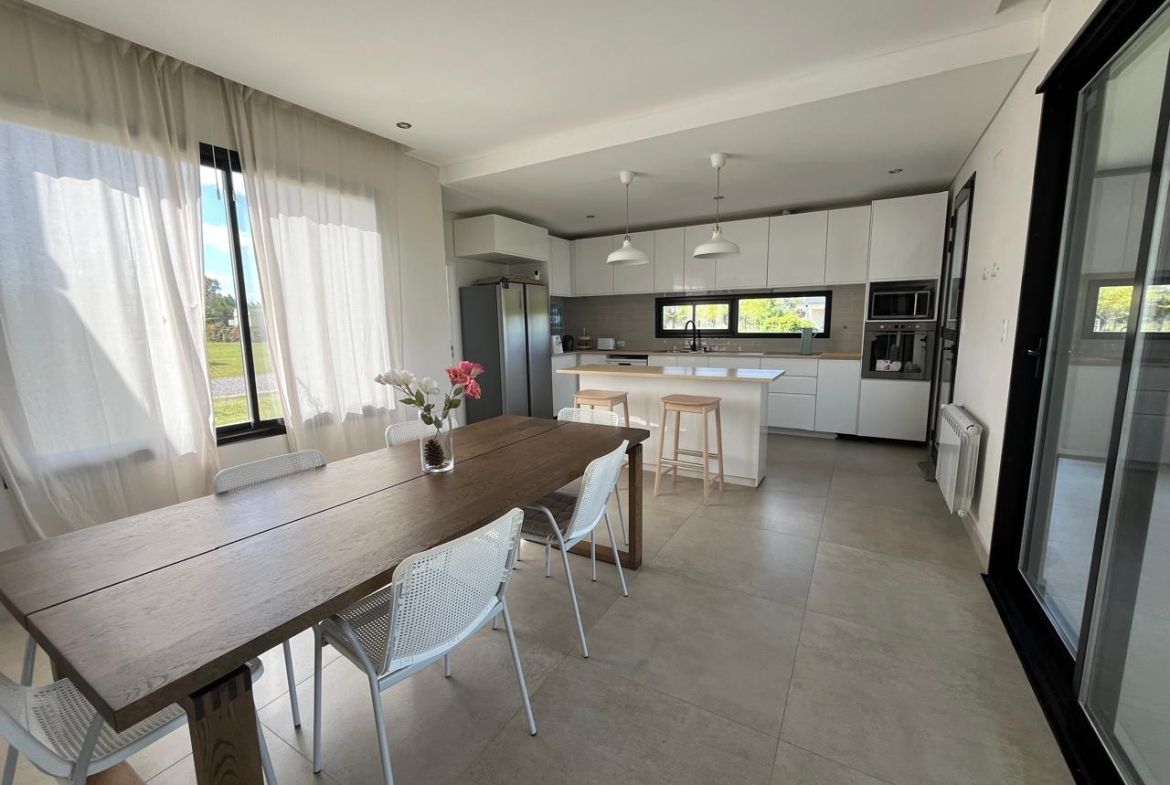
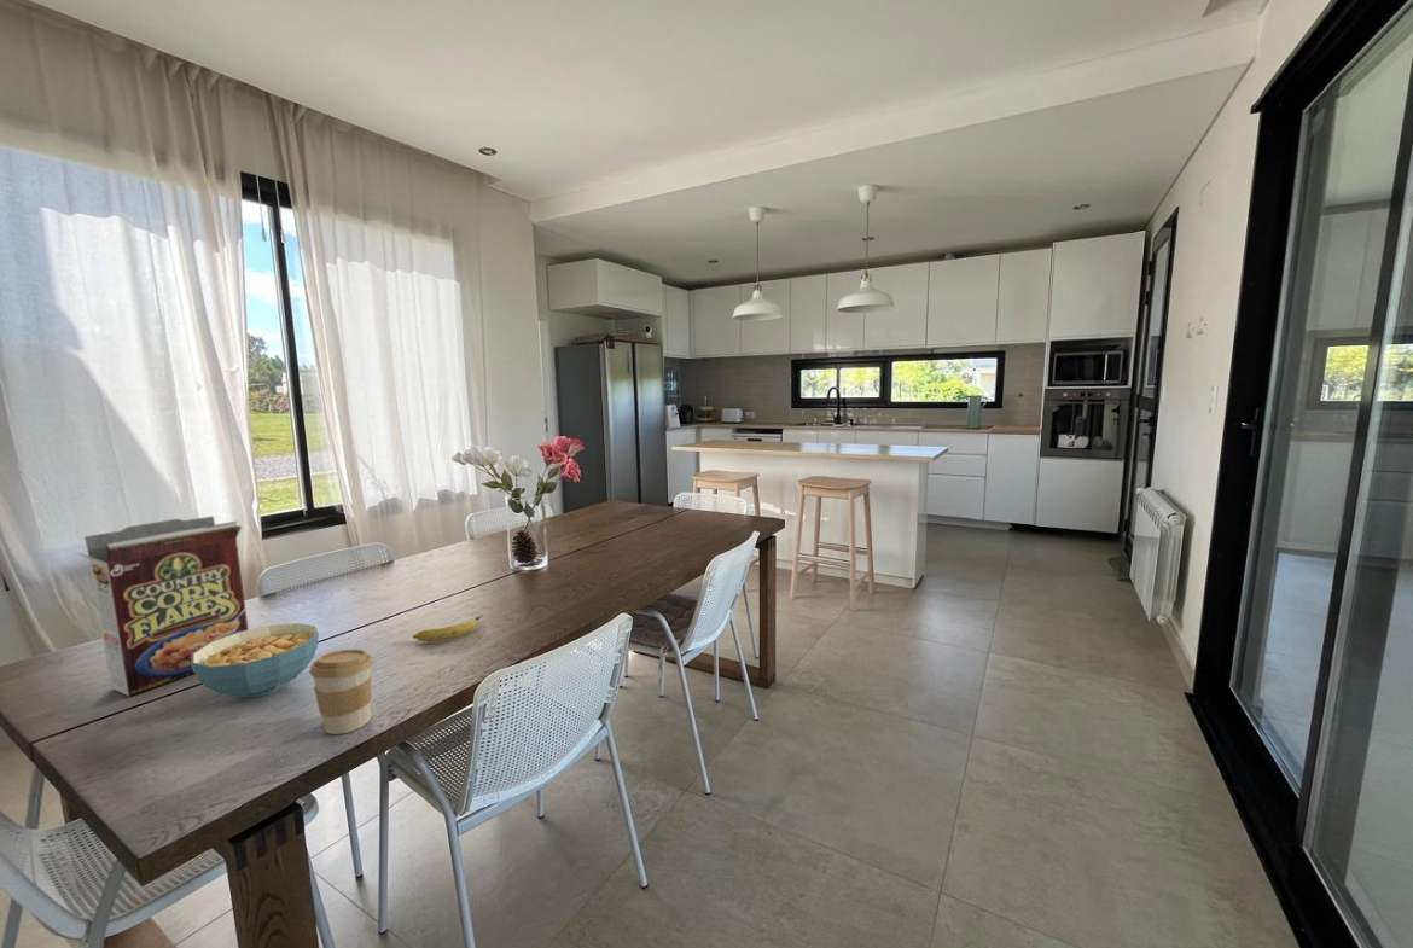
+ cereal box (173, 598)
+ coffee cup (344, 688)
+ banana (449, 627)
+ cereal bowl (260, 665)
